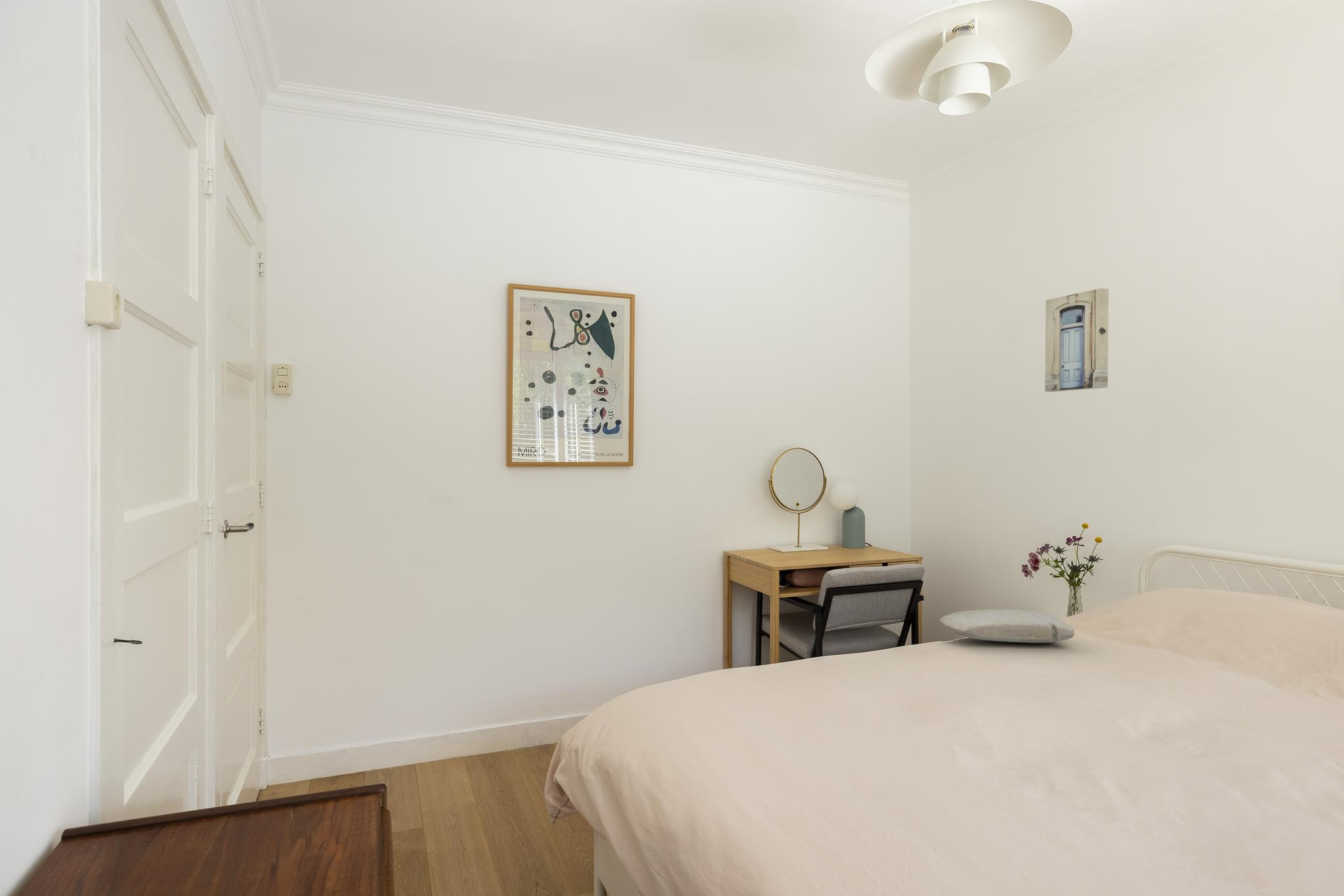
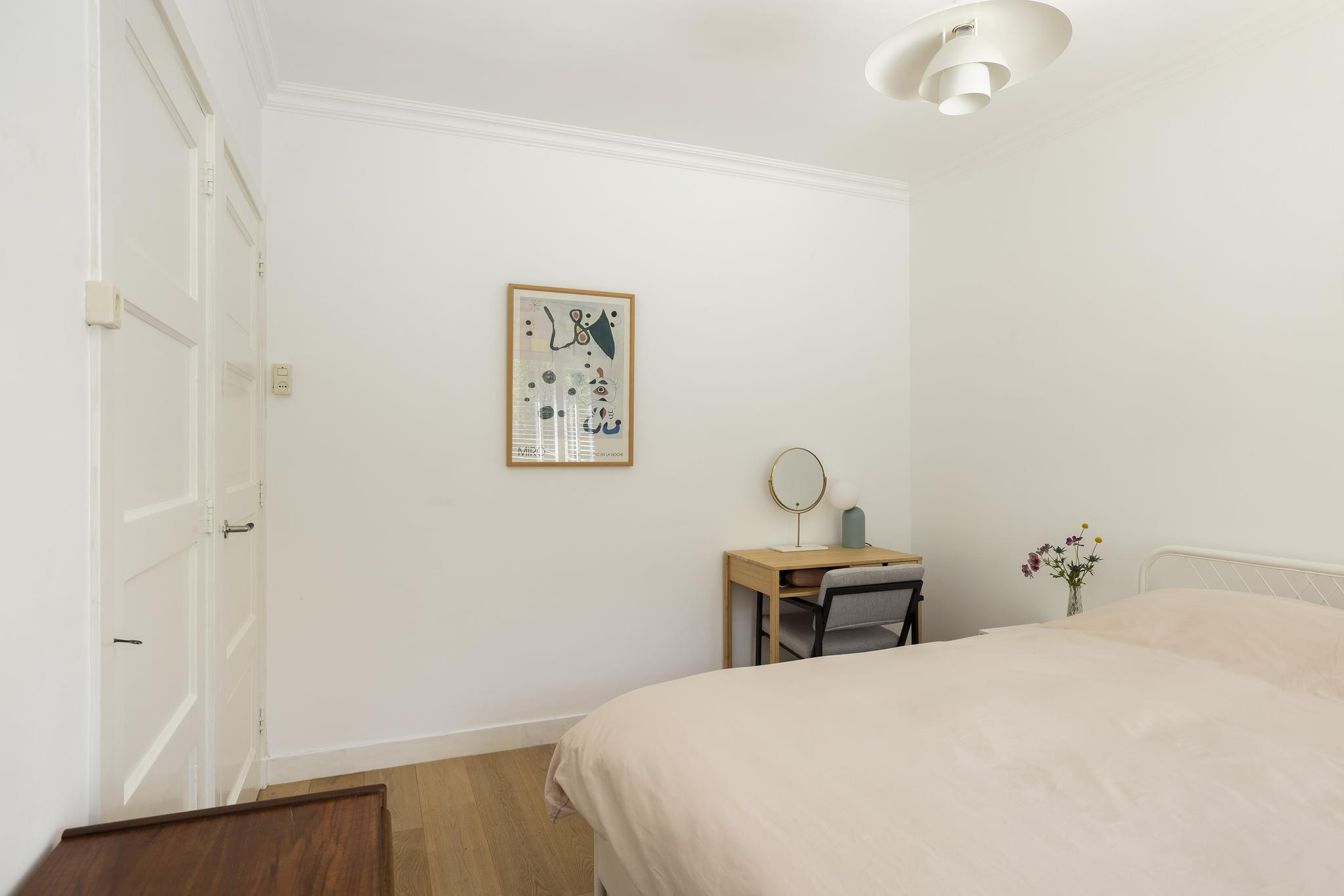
- wall art (1076, 342)
- pillow (1006, 625)
